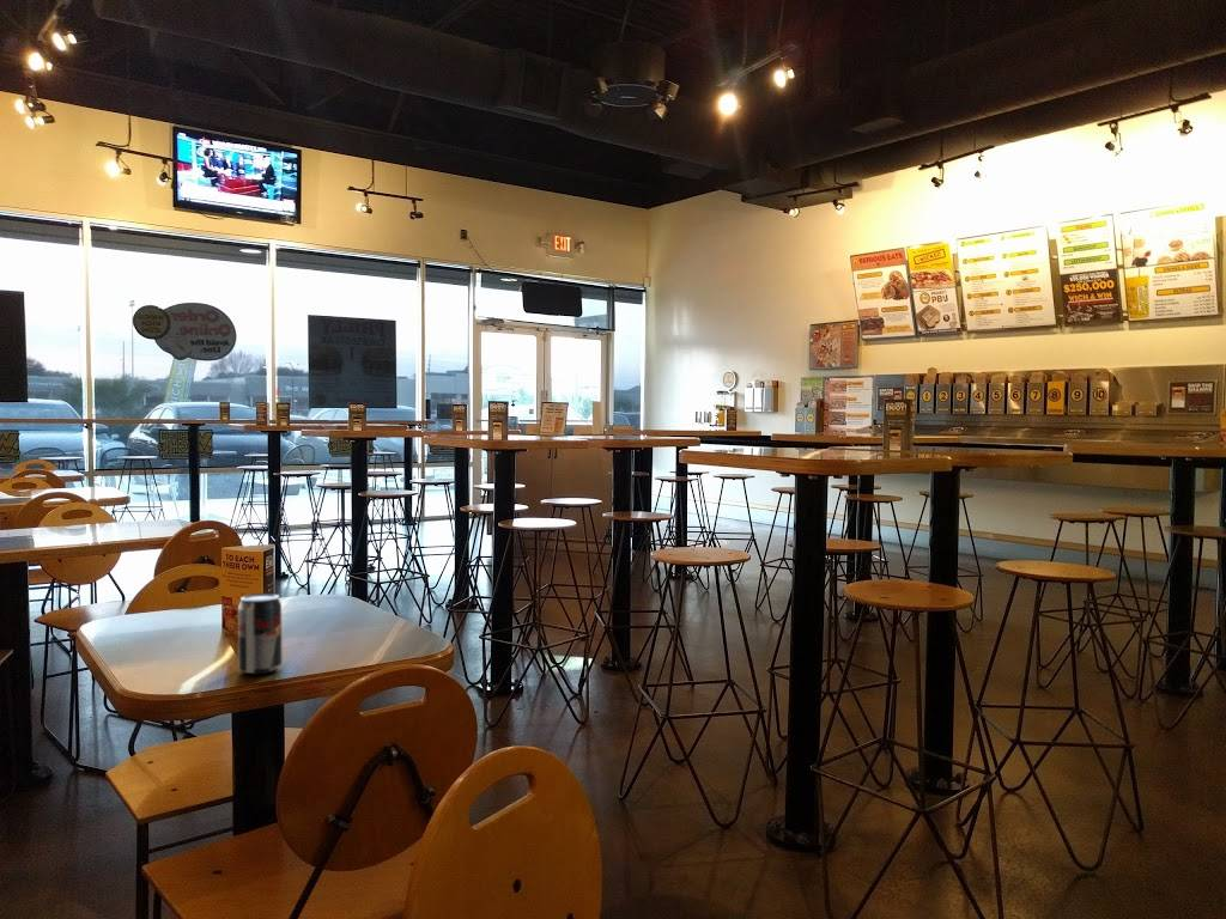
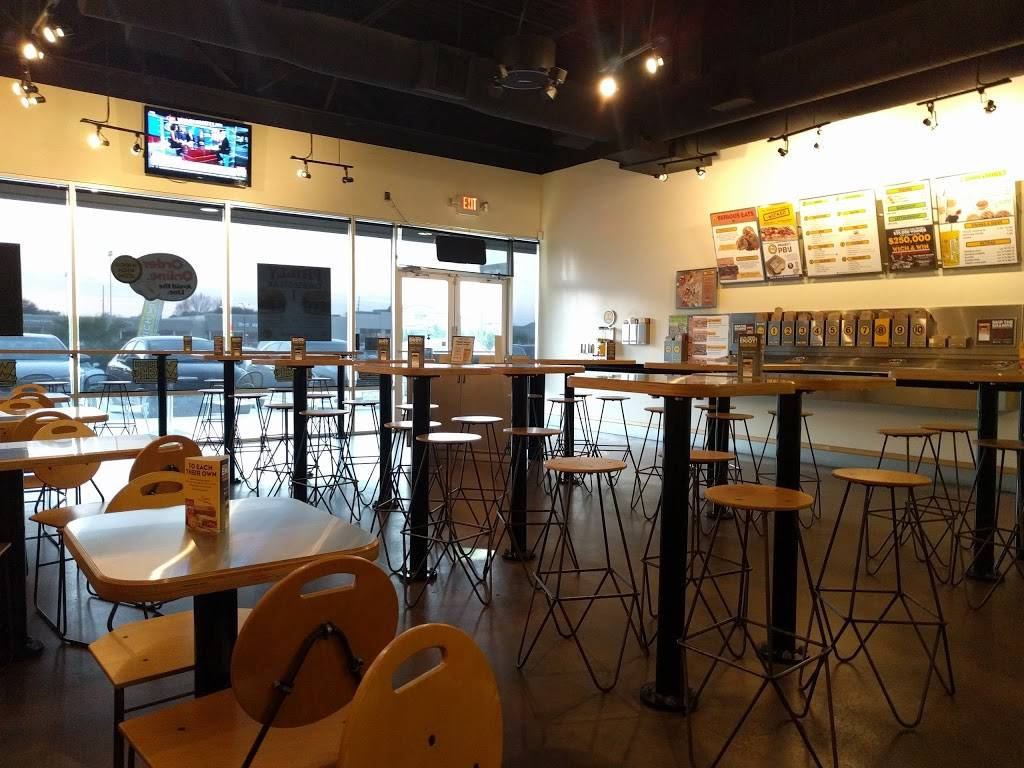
- beverage can (260, 633)
